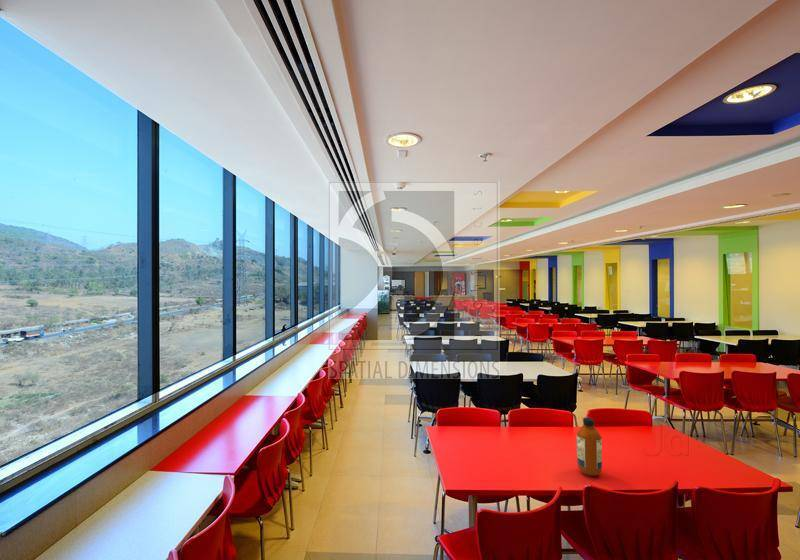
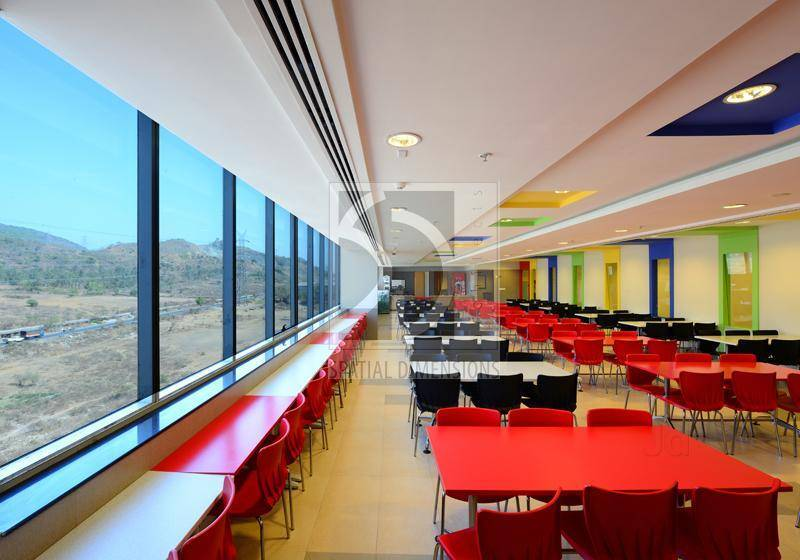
- bottle (589, 445)
